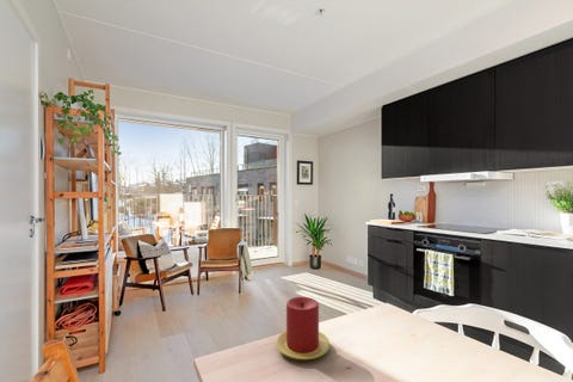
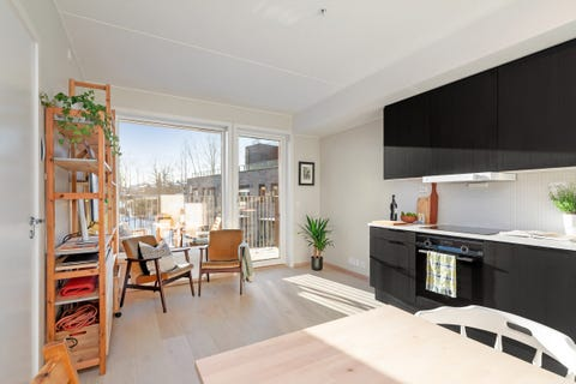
- candle (302, 325)
